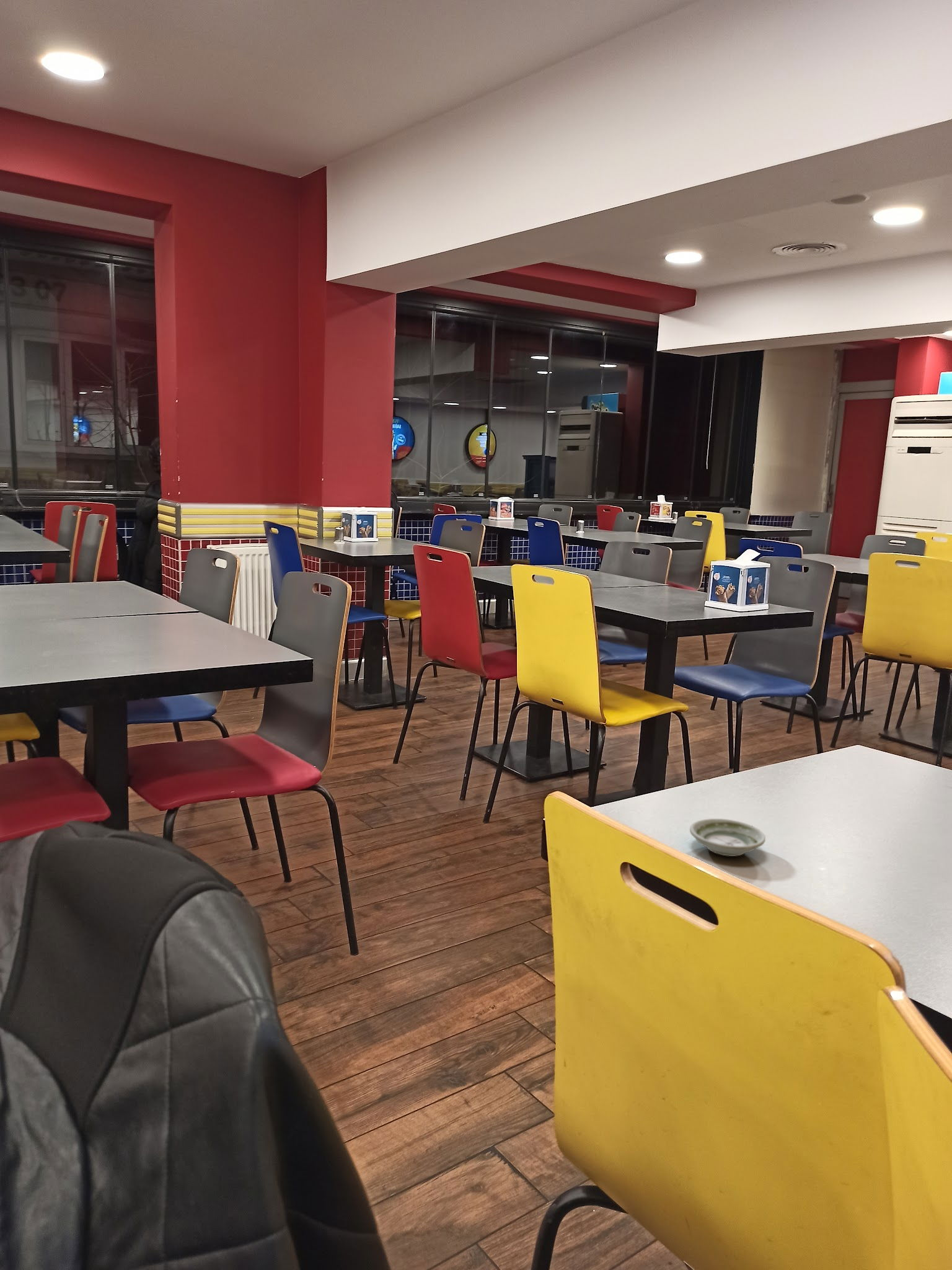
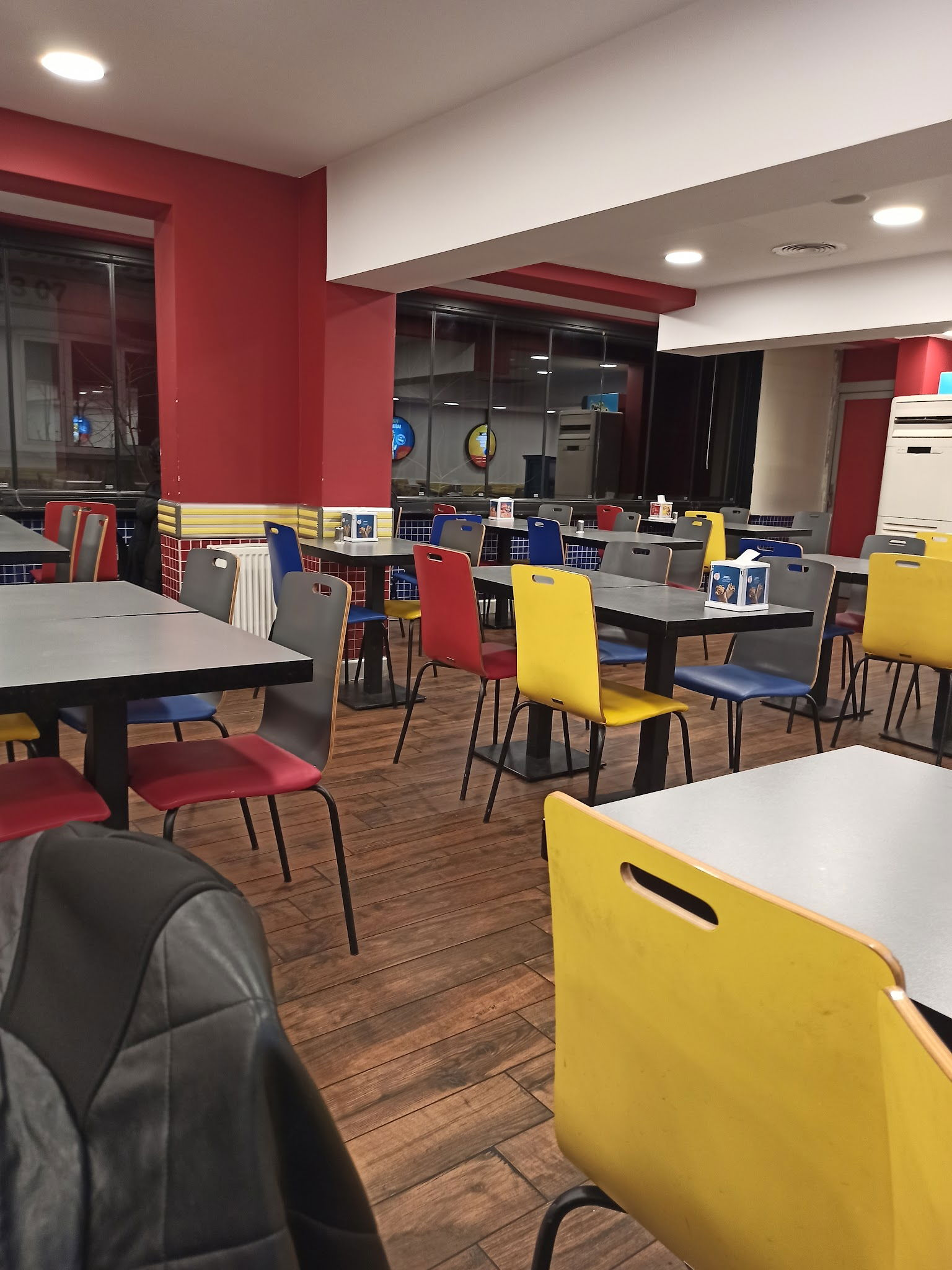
- saucer (726, 840)
